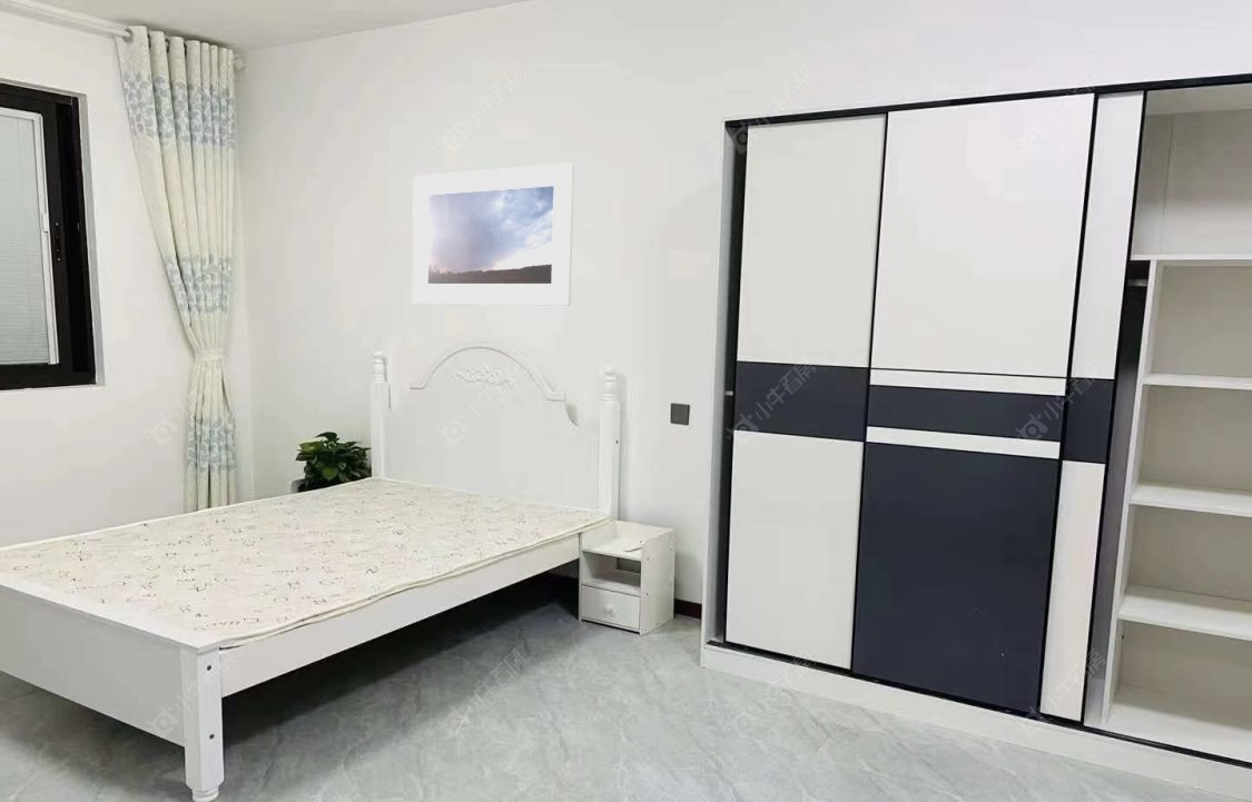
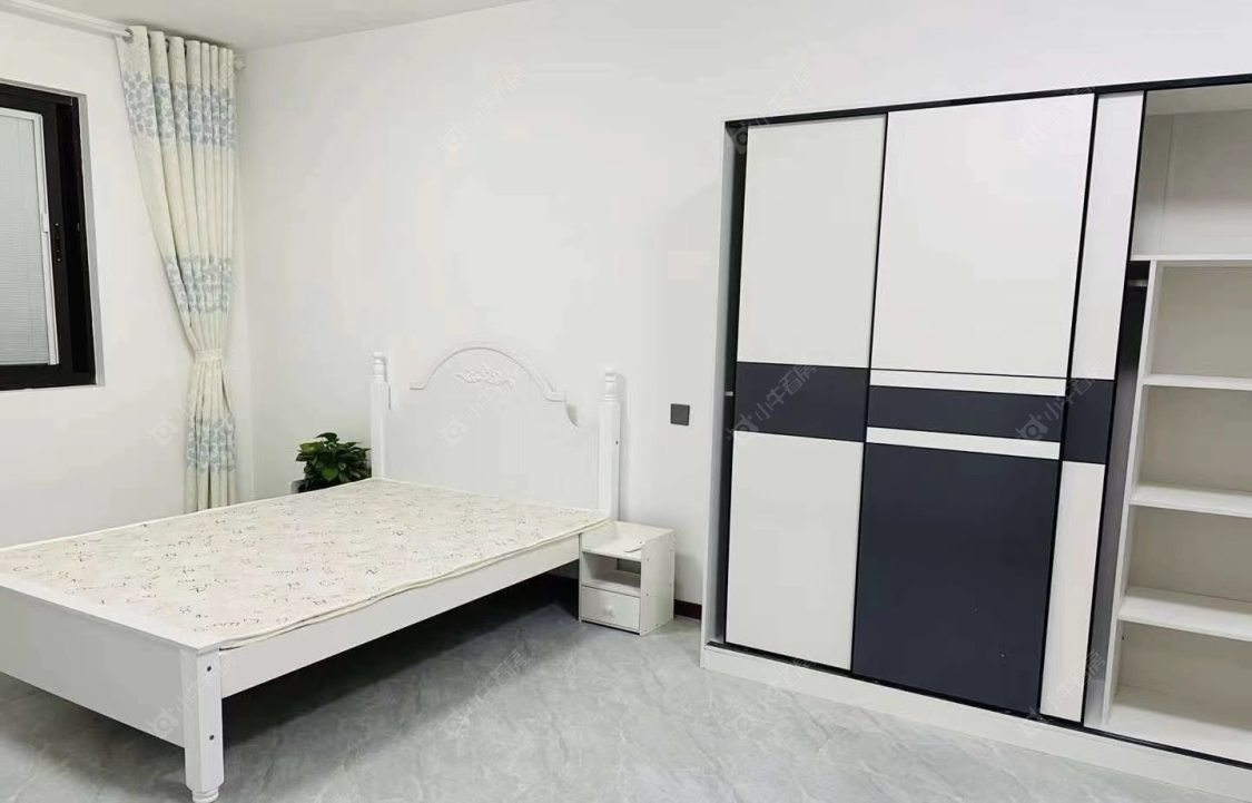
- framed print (487, 237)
